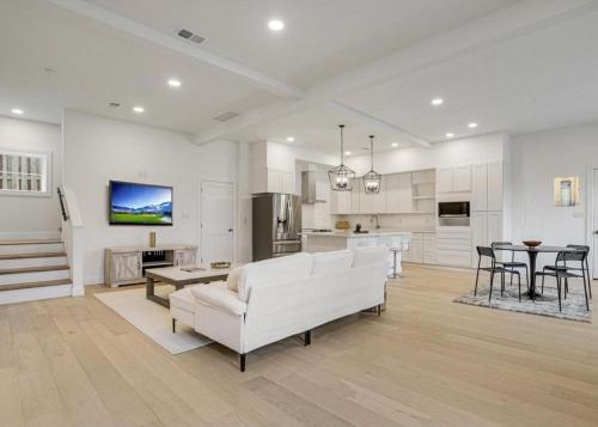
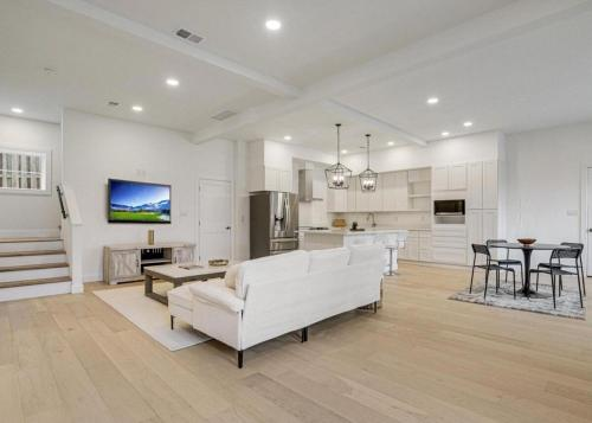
- wall art (566, 191)
